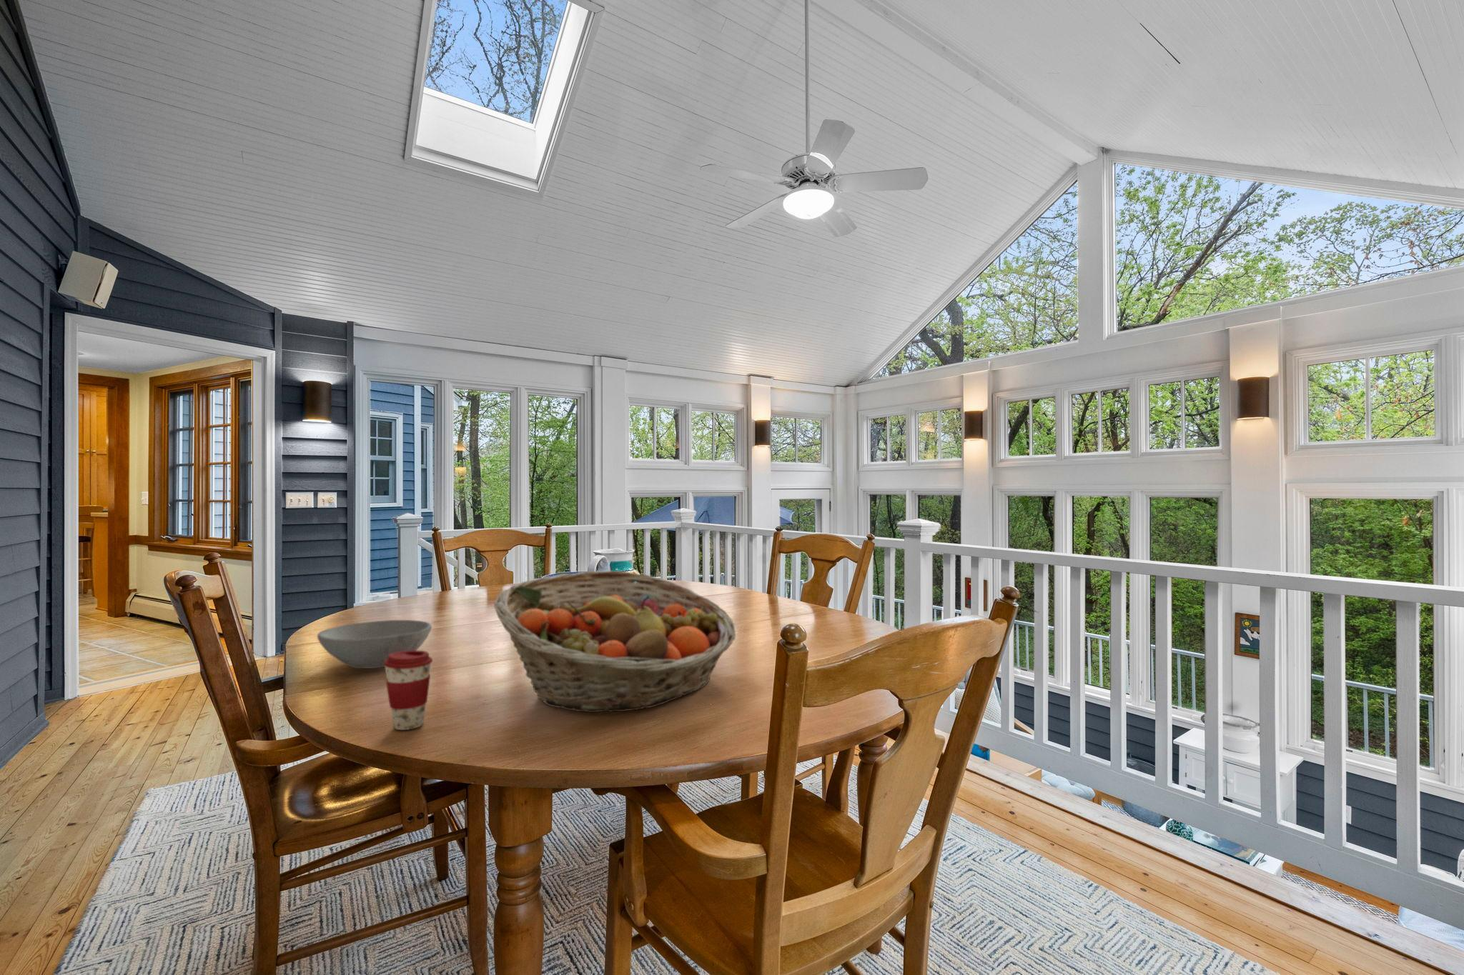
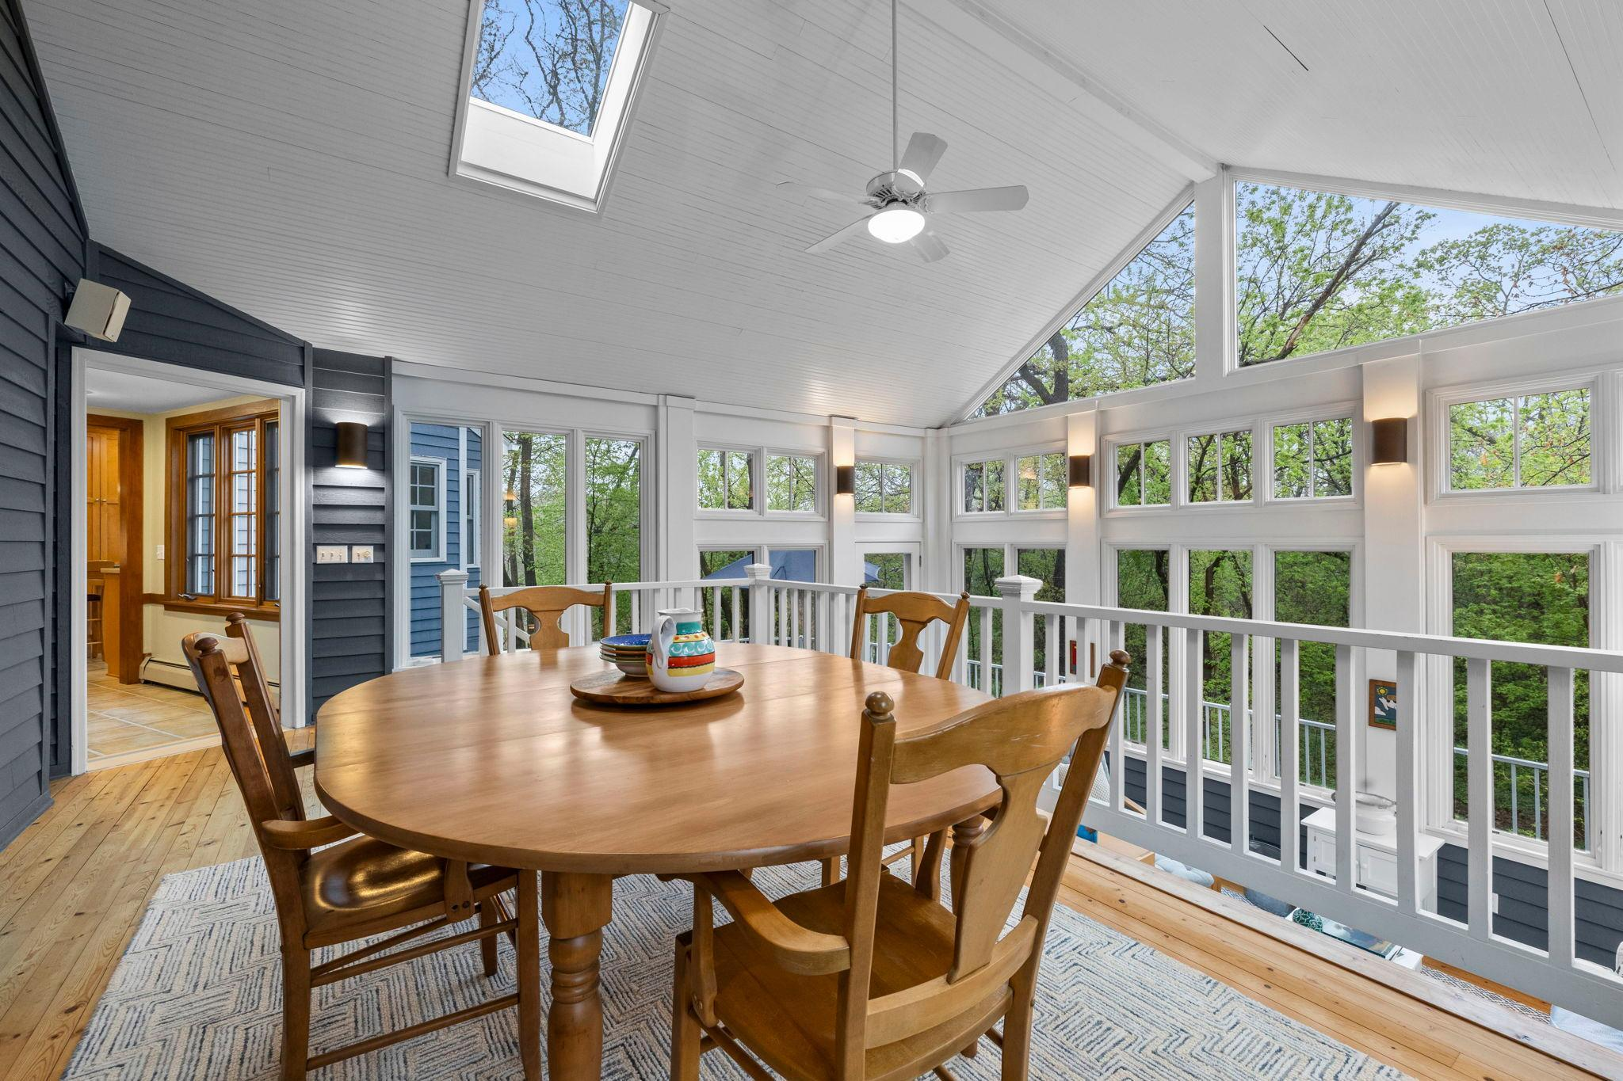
- bowl (376, 646)
- coffee cup (408, 689)
- fruit basket (622, 632)
